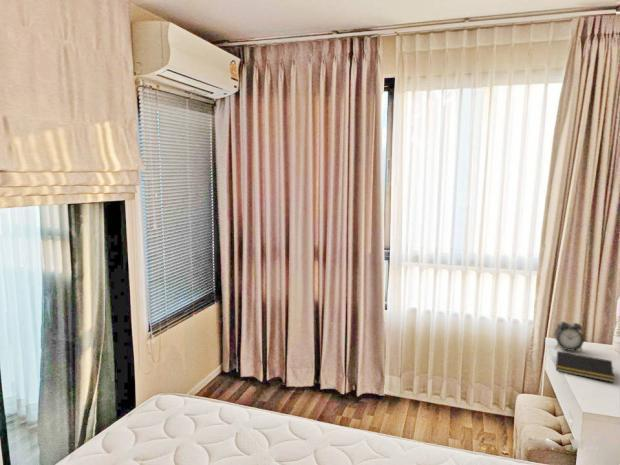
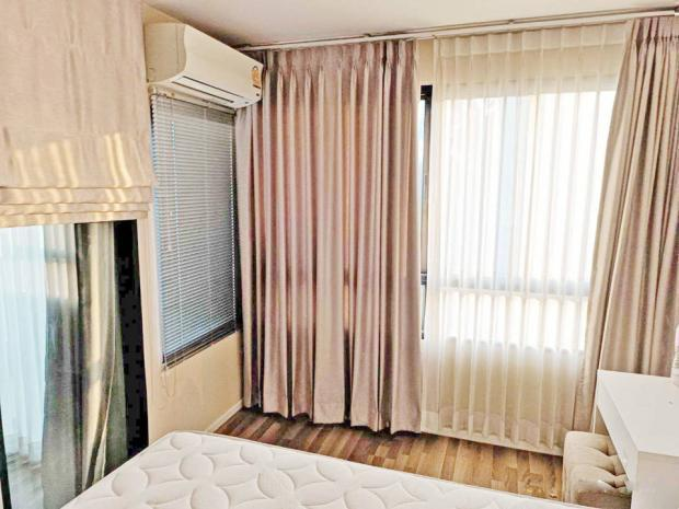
- alarm clock (568, 335)
- notepad (583, 365)
